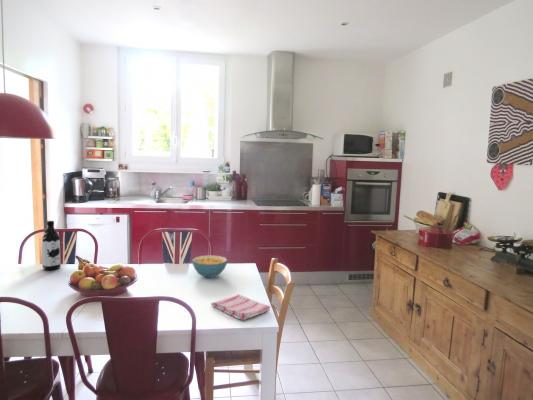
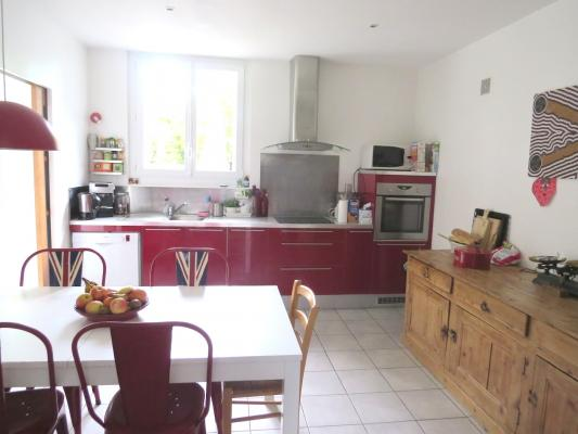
- water bottle (50, 244)
- cereal bowl (209, 267)
- dish towel (240, 305)
